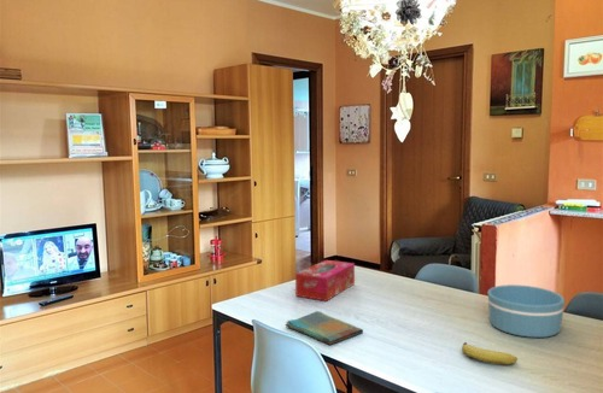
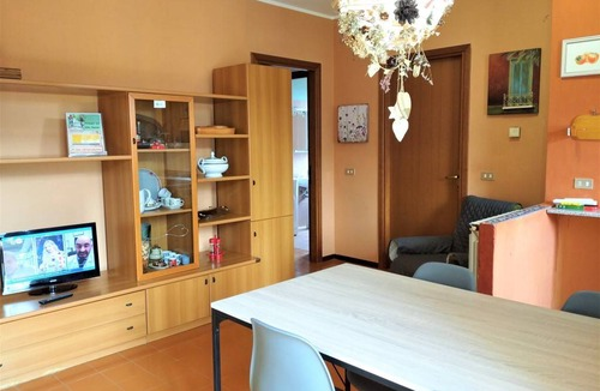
- tissue box (326, 278)
- dish towel (323, 325)
- bowl (523, 310)
- fruit (484, 351)
